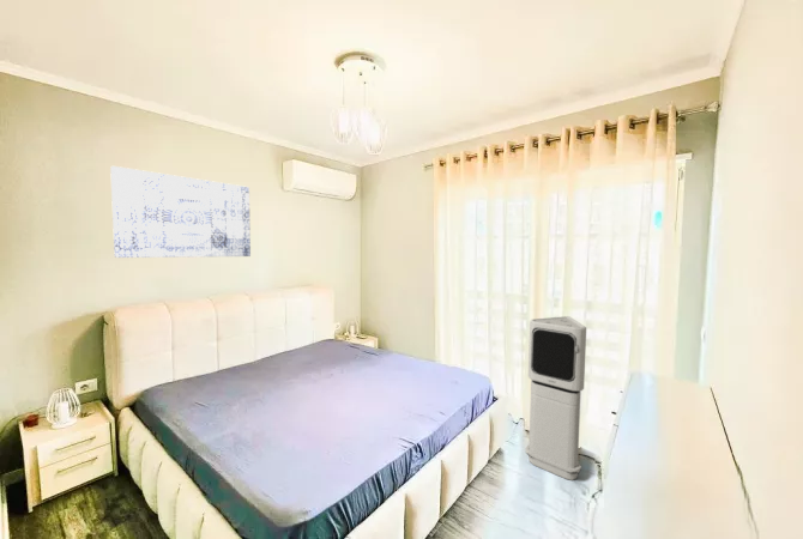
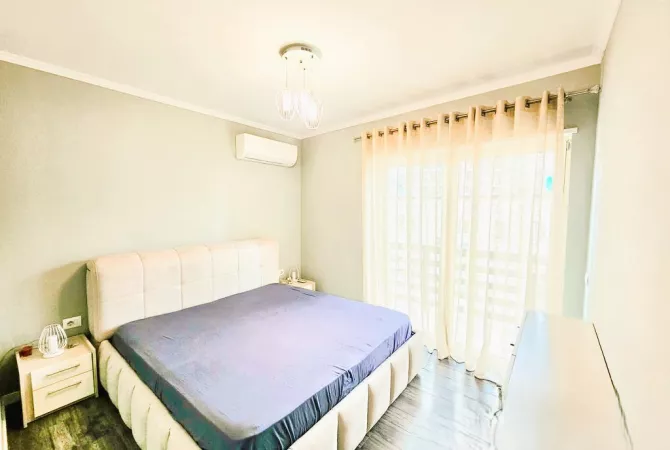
- wall art (189, 217)
- air purifier (559, 390)
